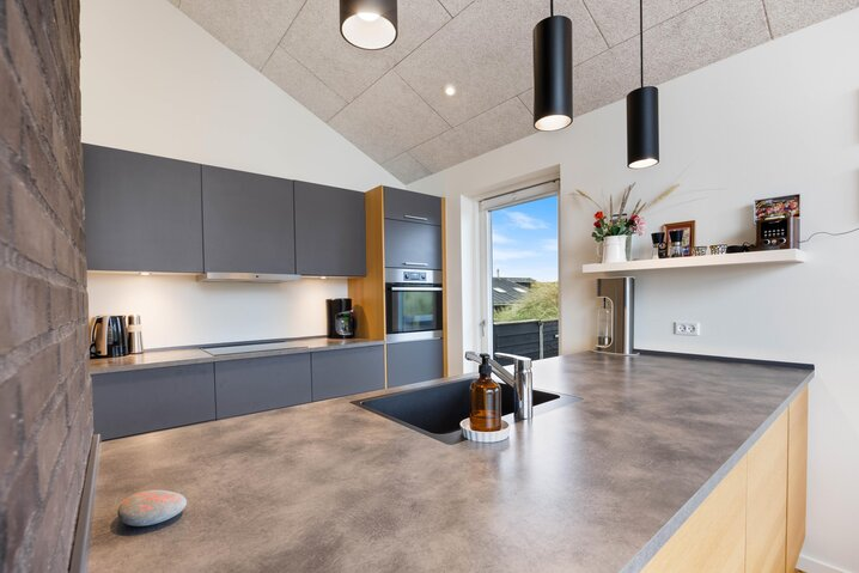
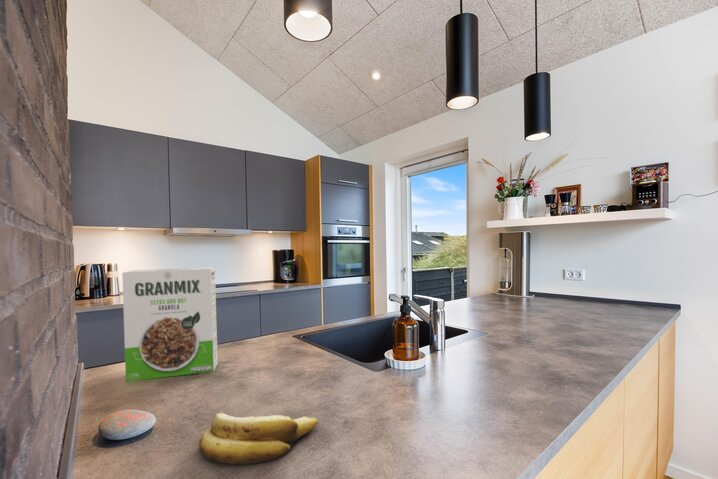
+ banana (257, 420)
+ cereal box (172, 320)
